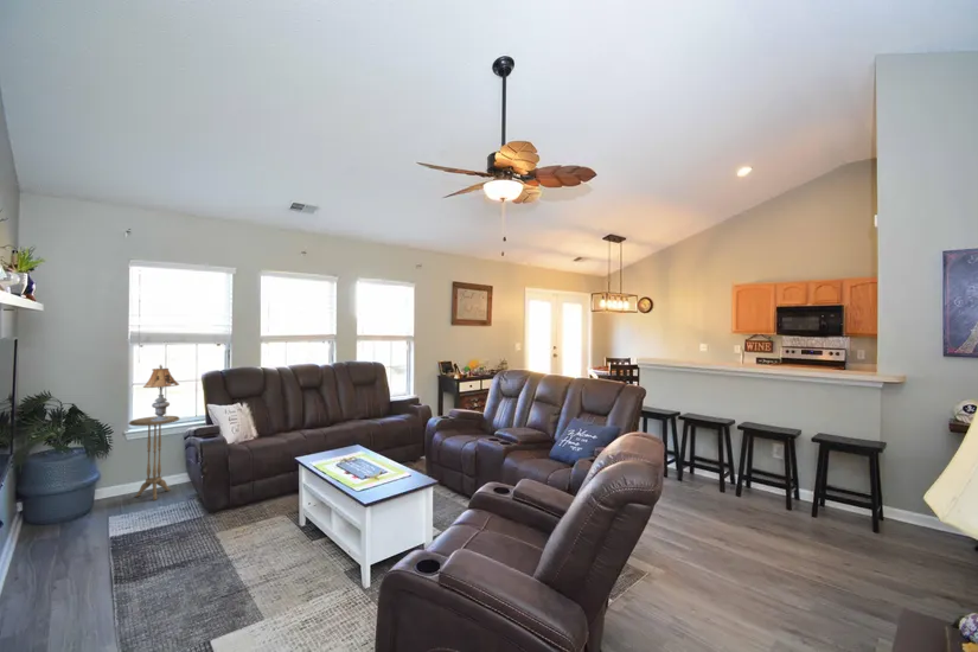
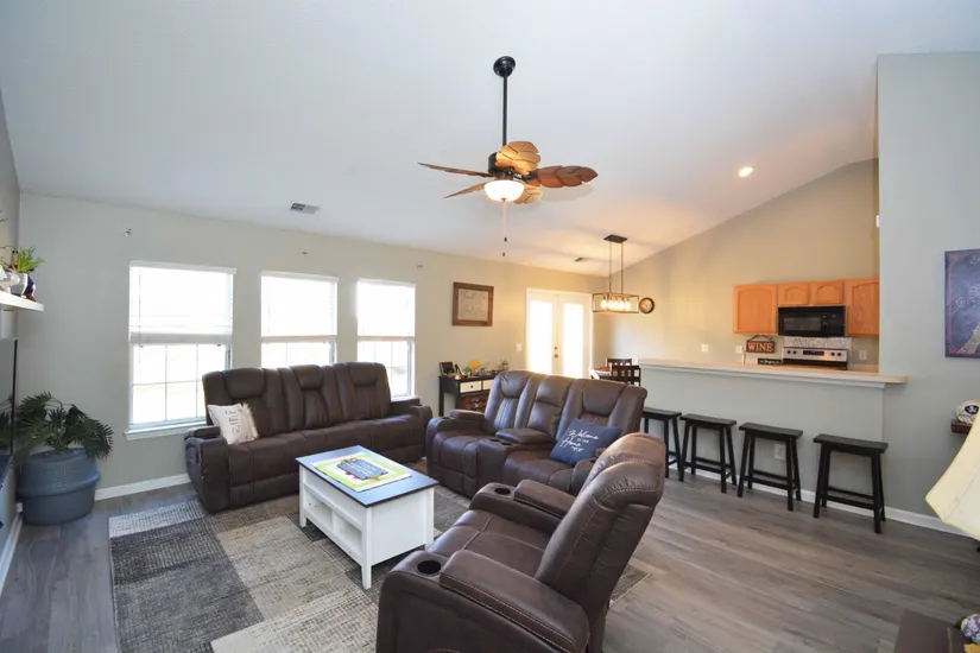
- side table (154, 456)
- table lamp (160, 391)
